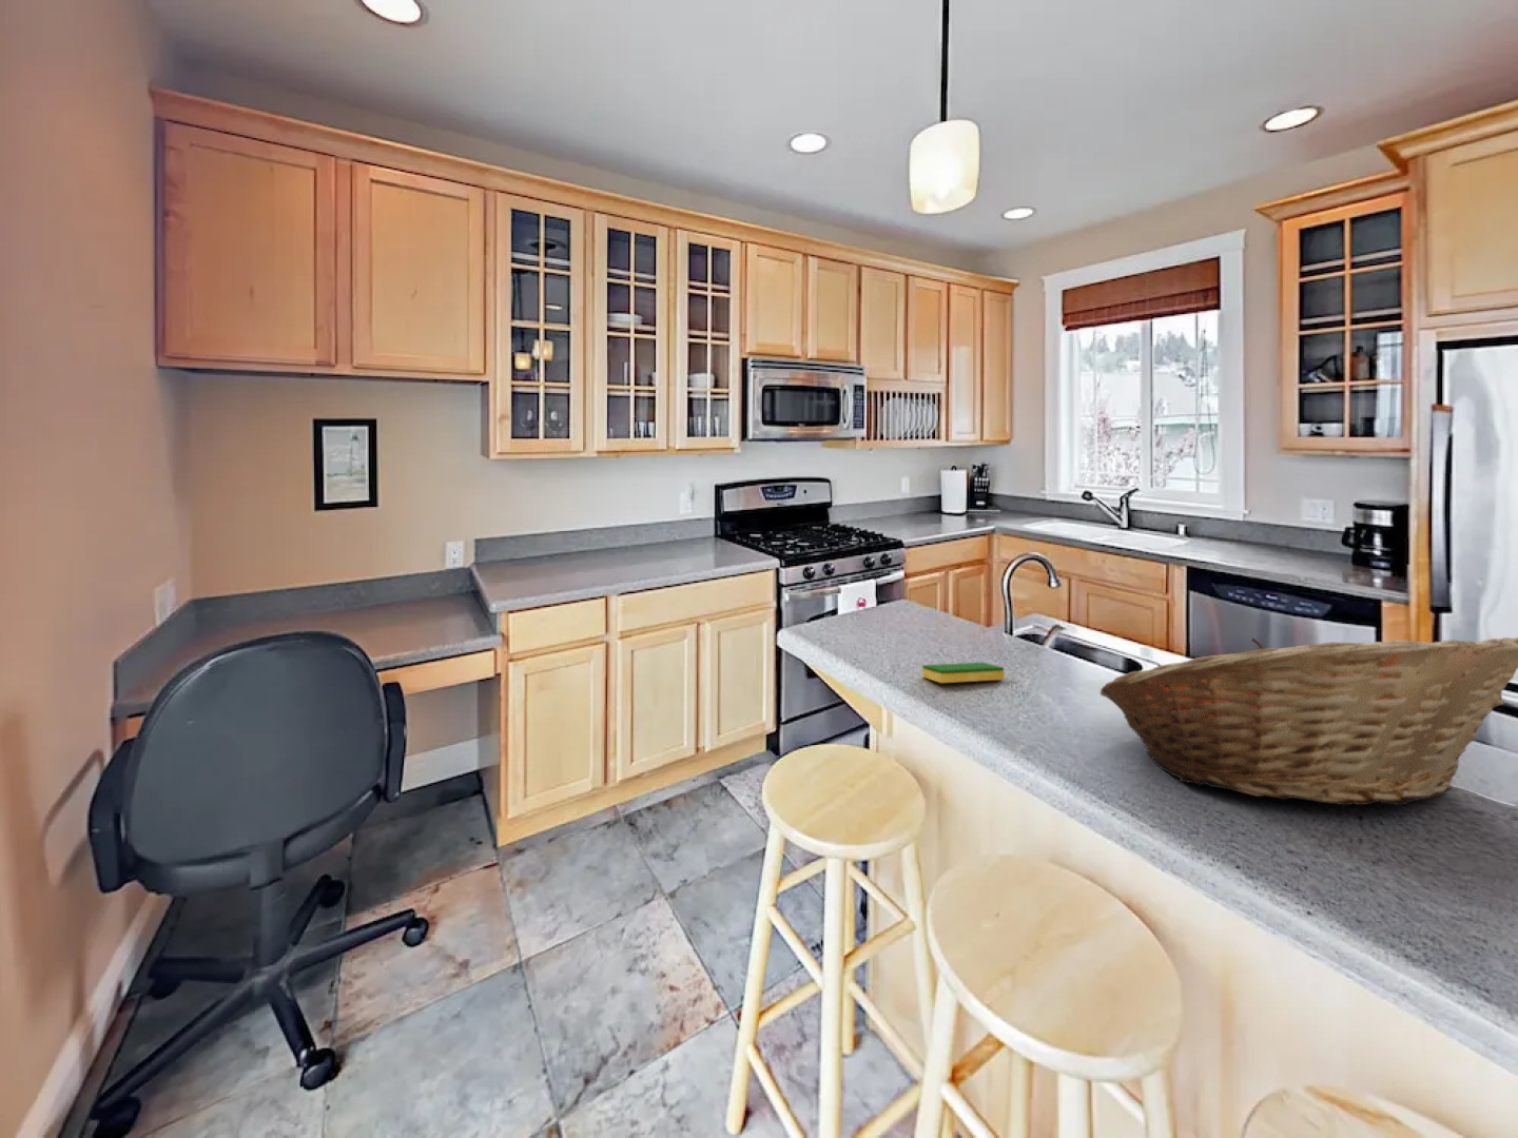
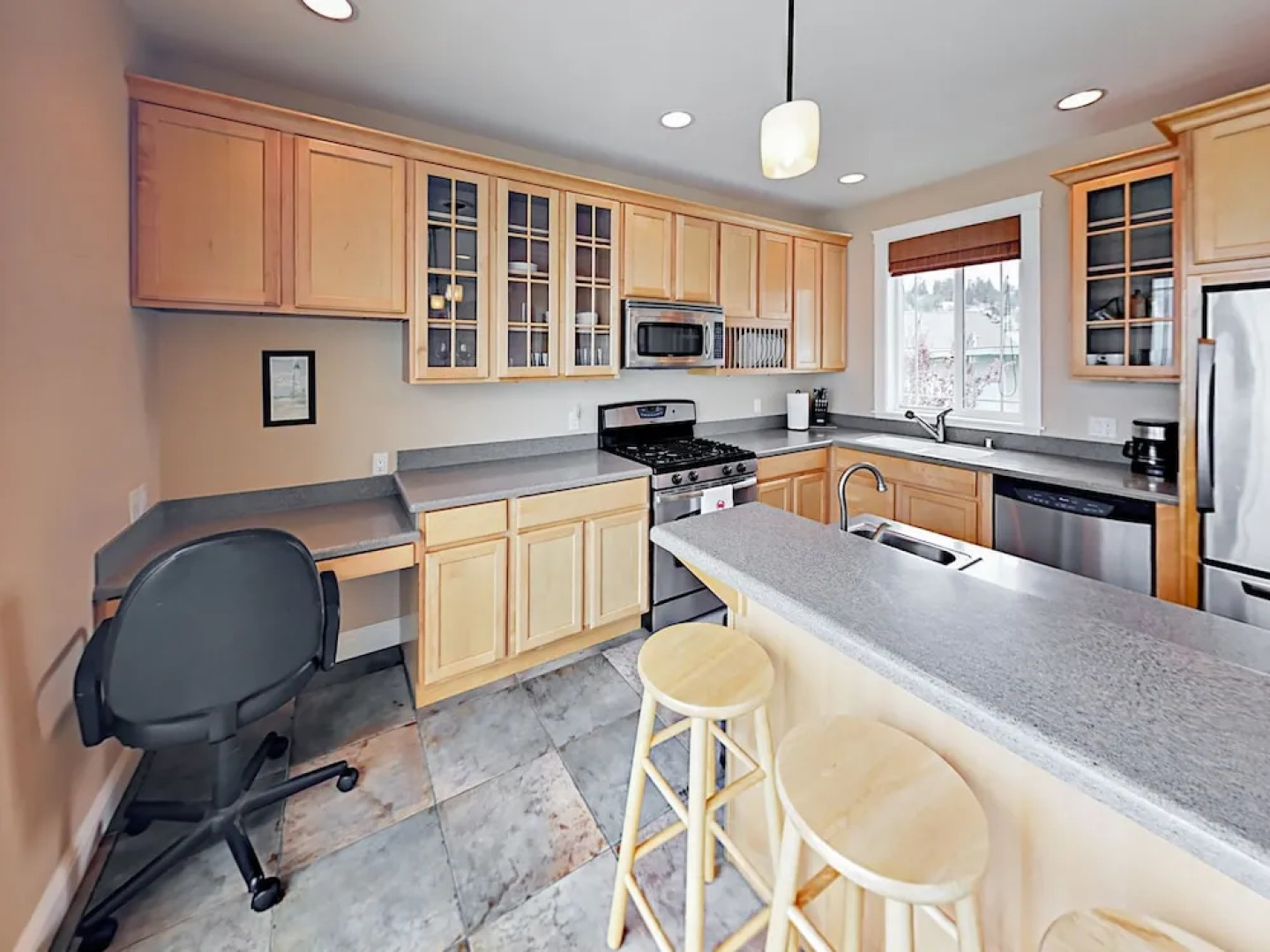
- fruit basket (1300, 700)
- dish sponge (962, 672)
